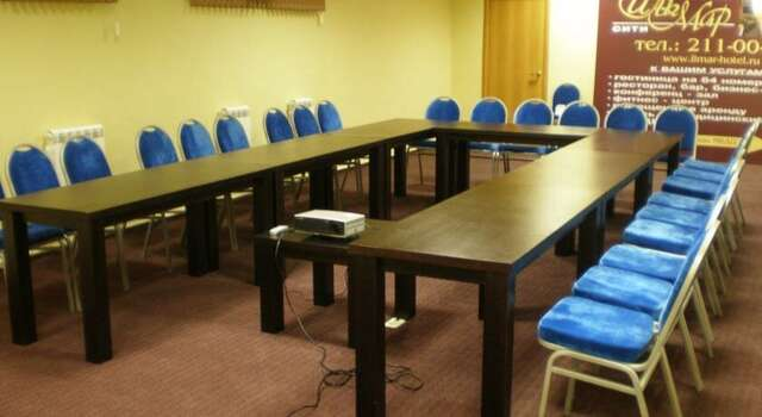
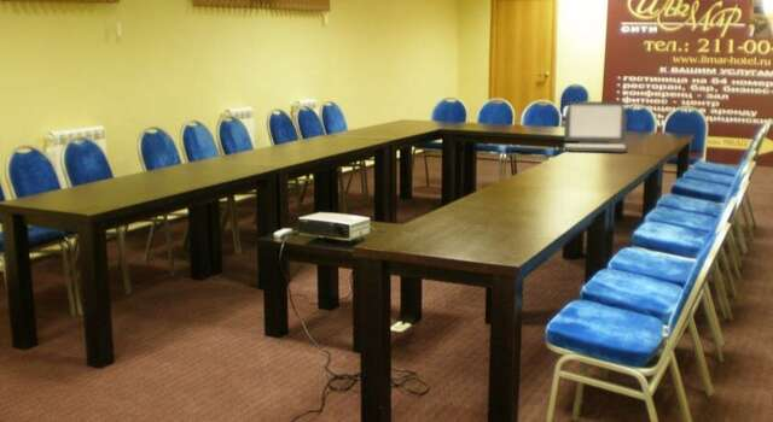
+ laptop (595, 125)
